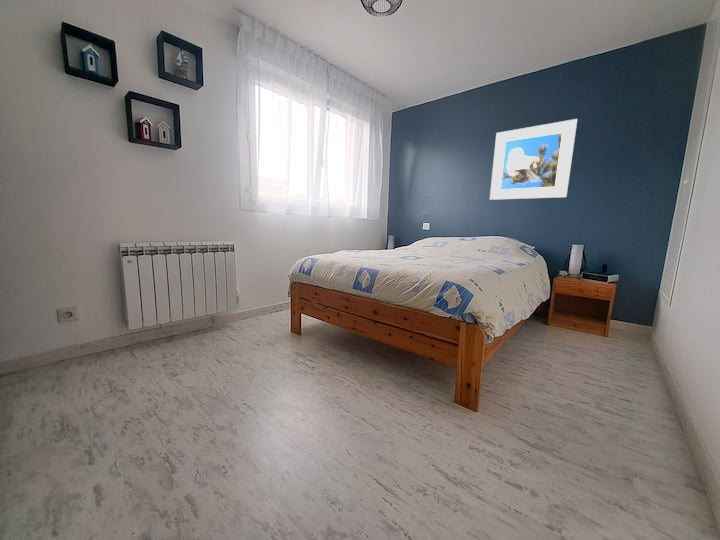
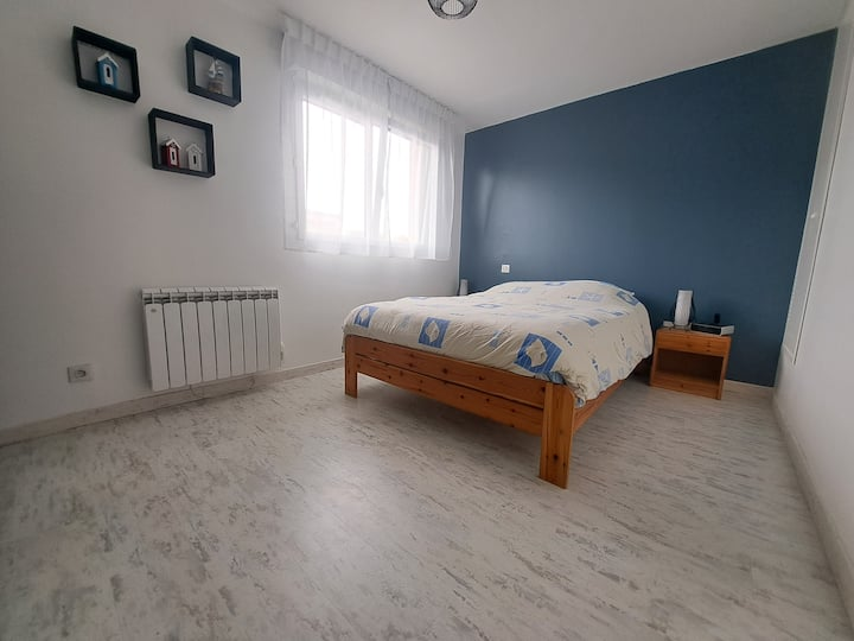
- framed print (529, 163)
